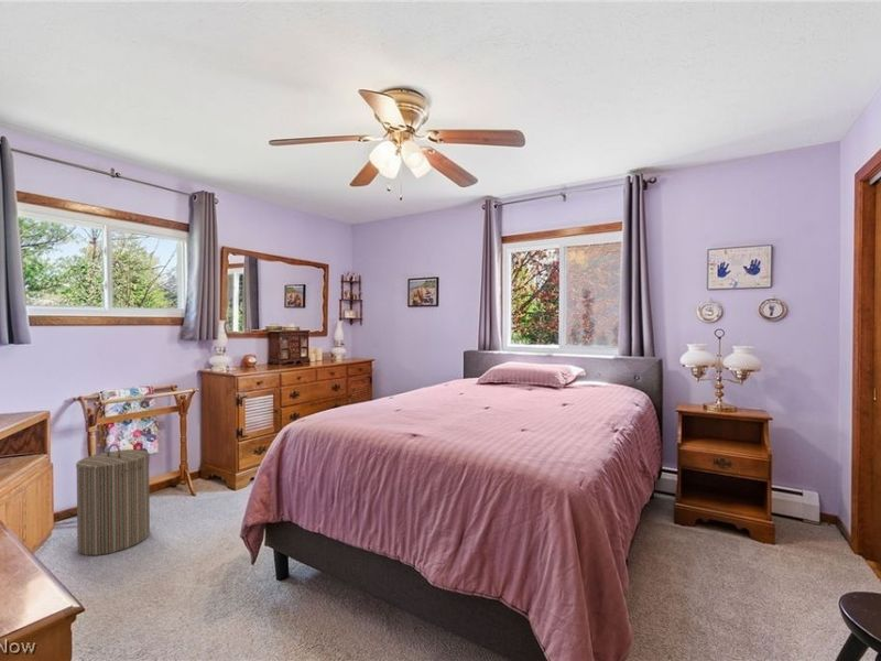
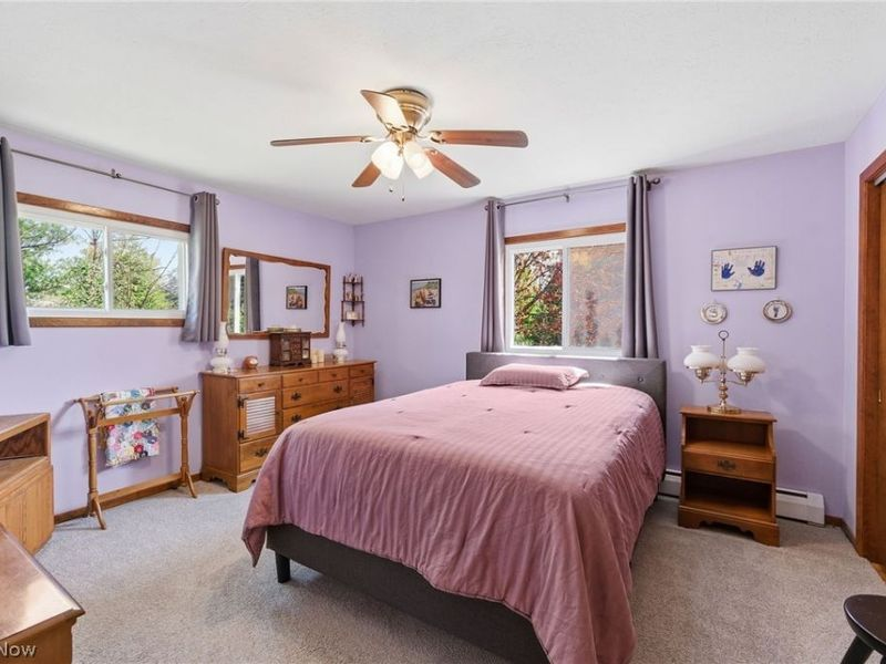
- laundry hamper (113, 491)
